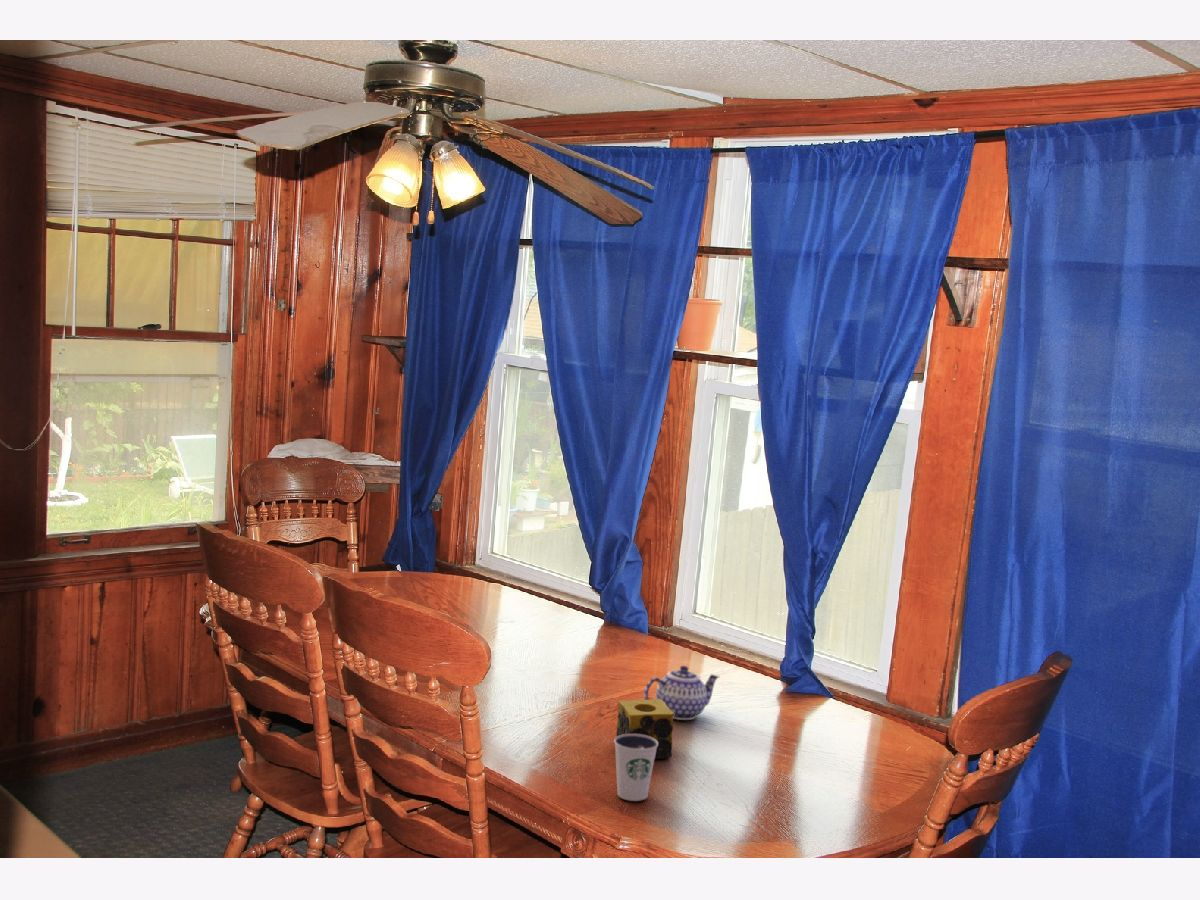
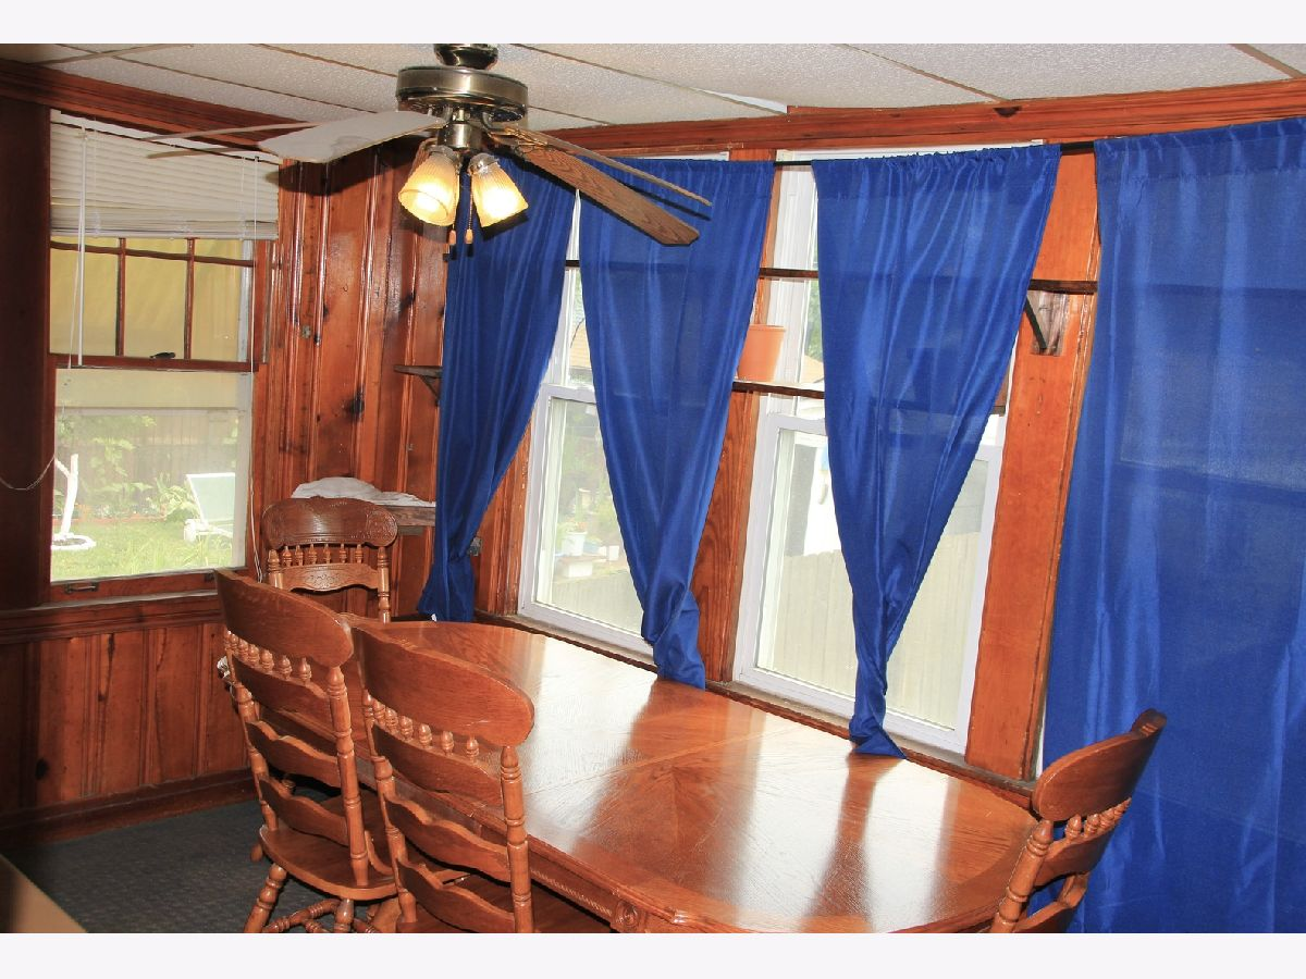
- candle (645, 728)
- dixie cup (634, 768)
- teapot (682, 690)
